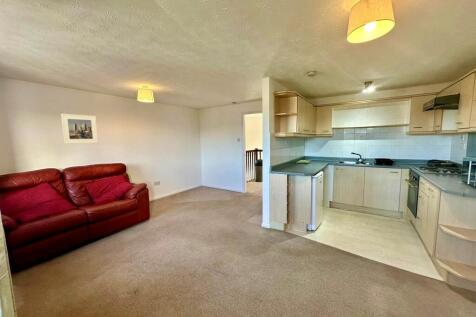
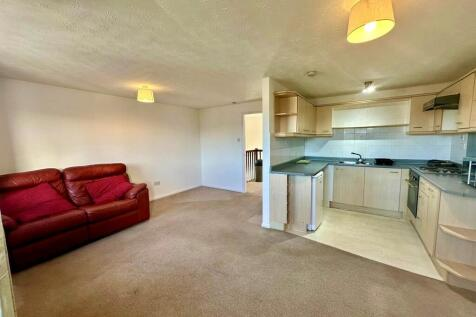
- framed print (80, 129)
